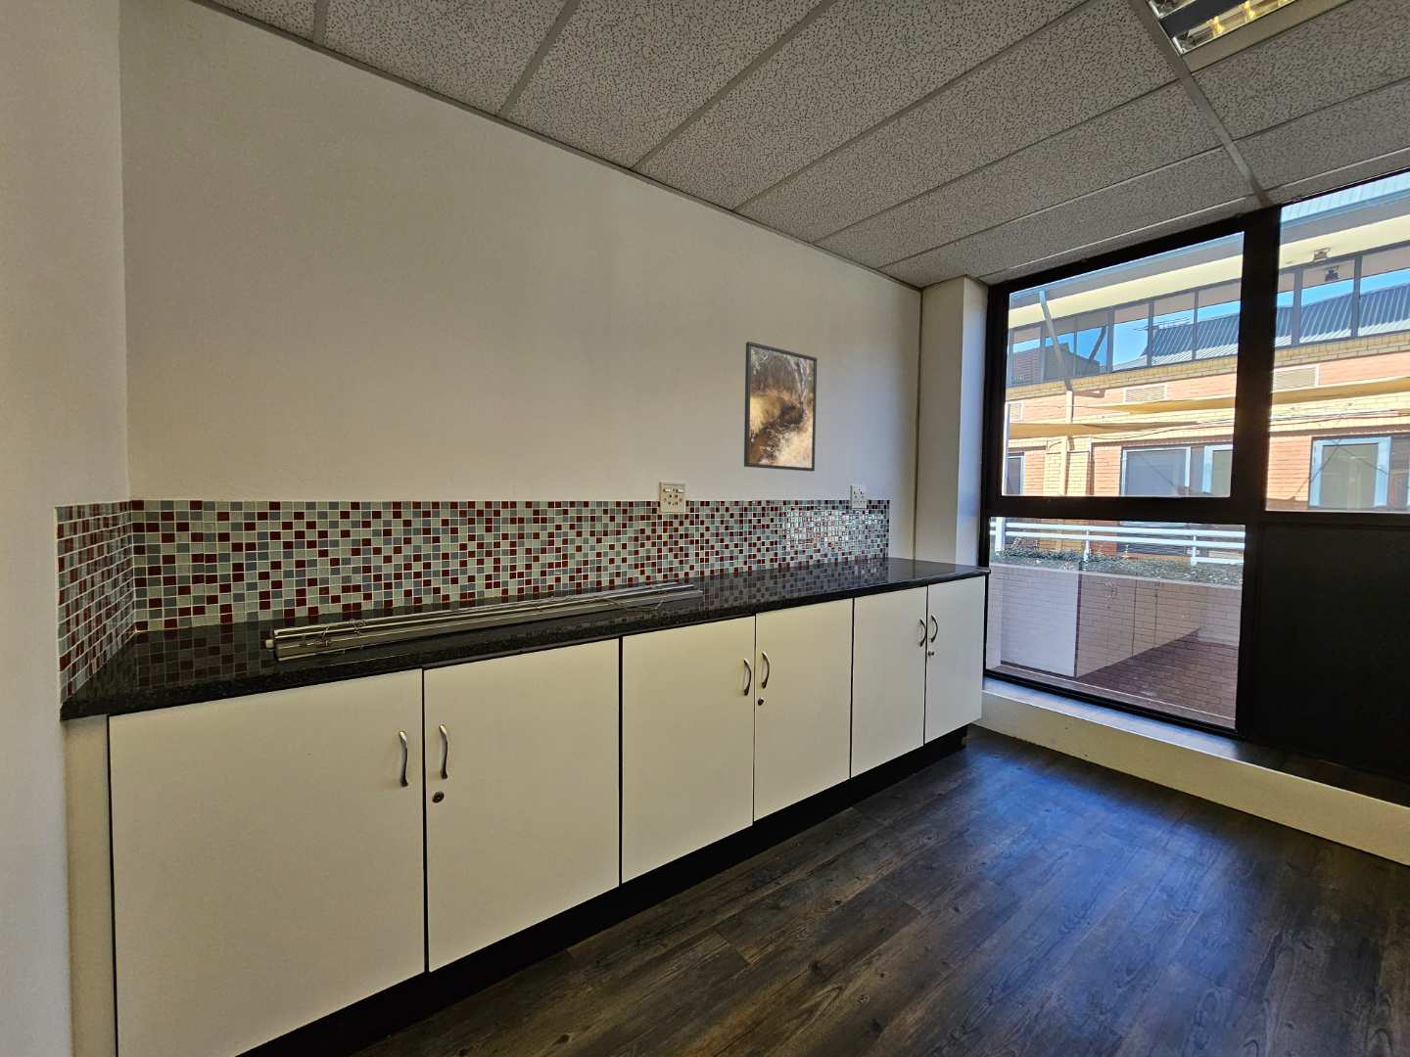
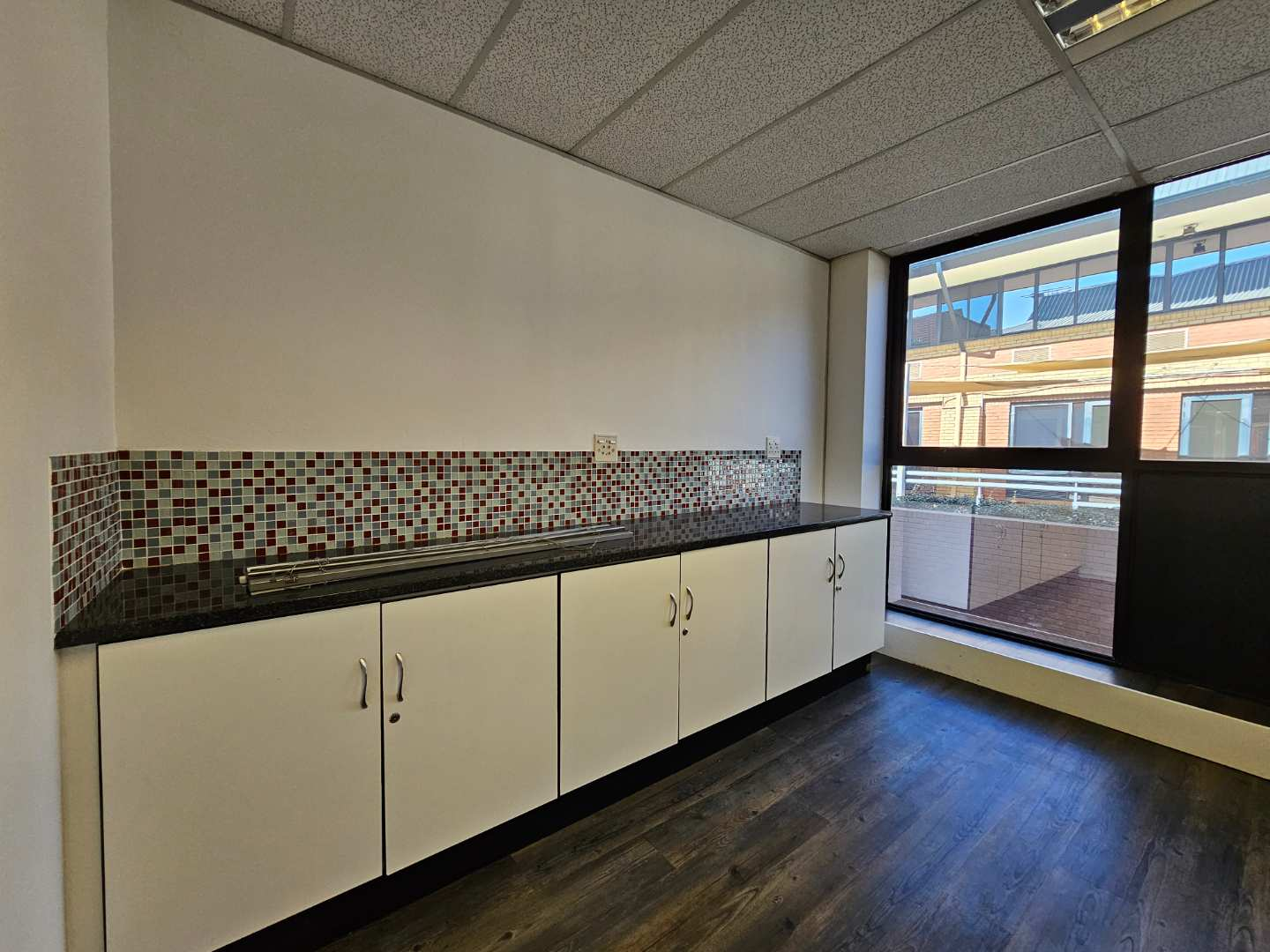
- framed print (782, 409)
